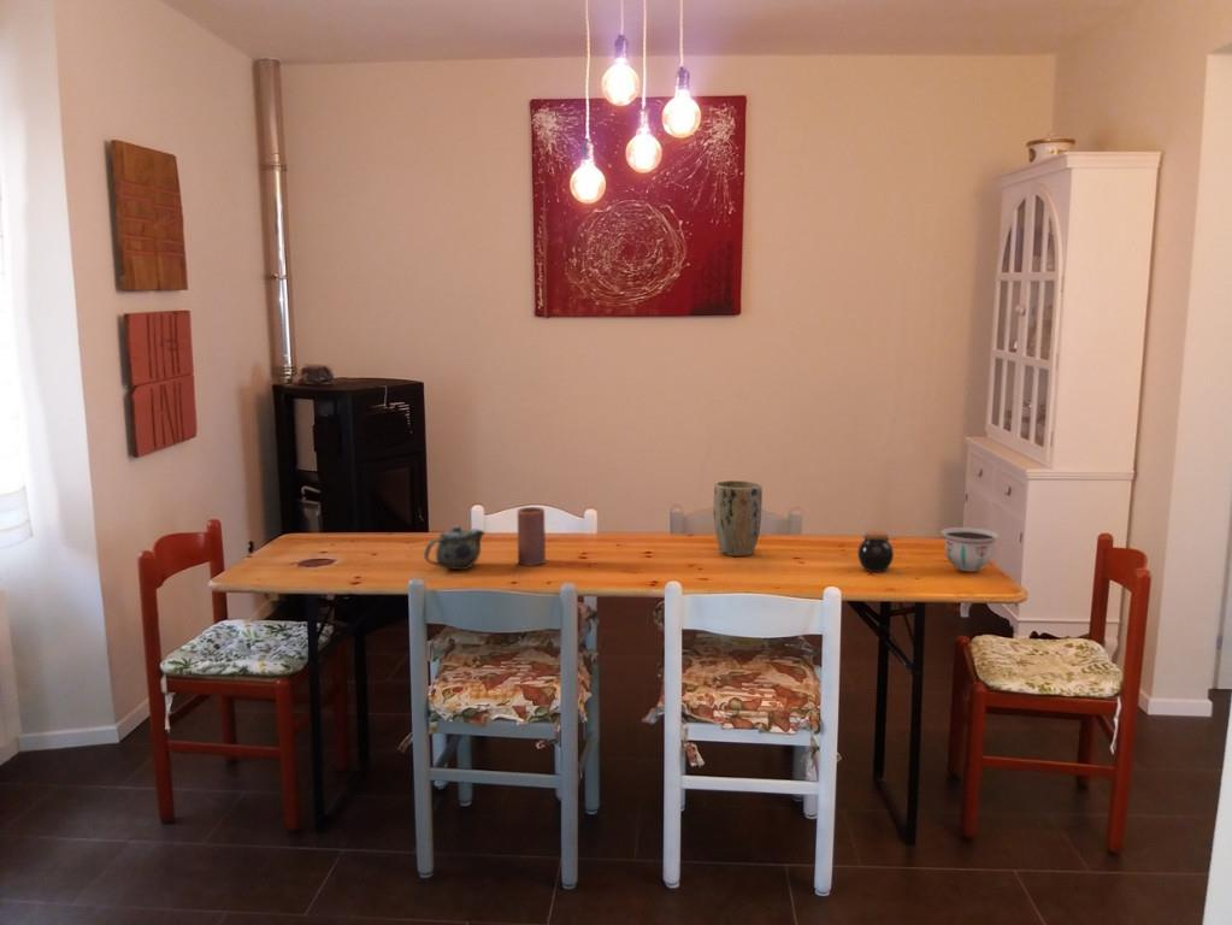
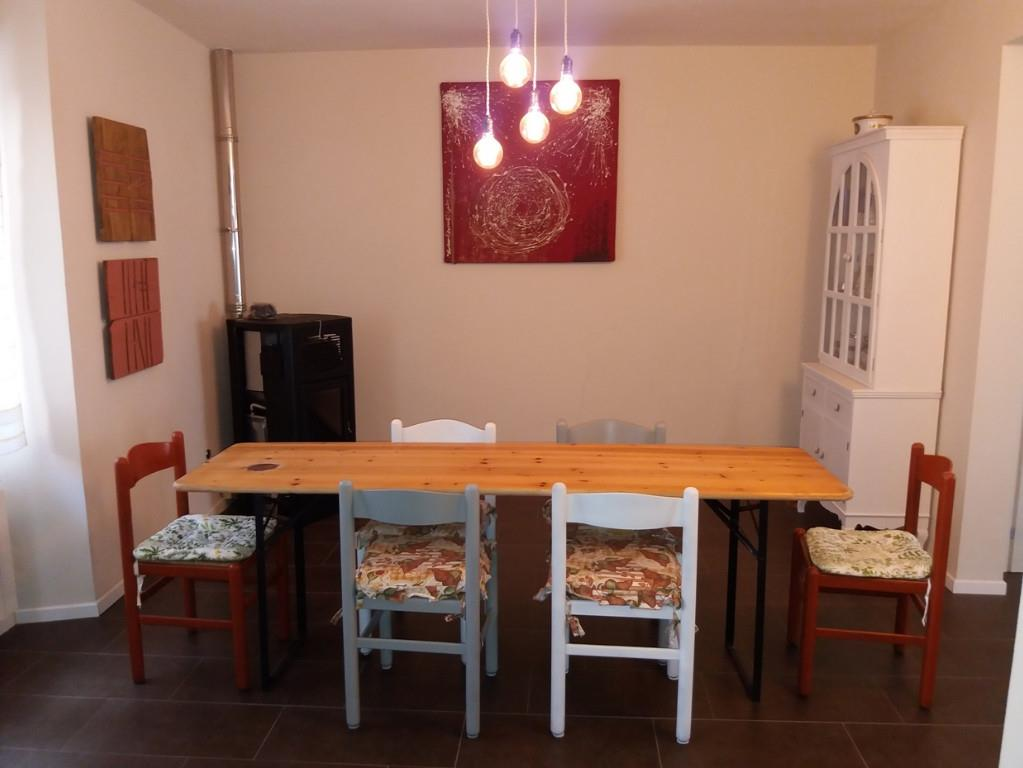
- chinaware (455, 546)
- jar (876, 550)
- candle (531, 536)
- plant pot (737, 518)
- bowl (968, 550)
